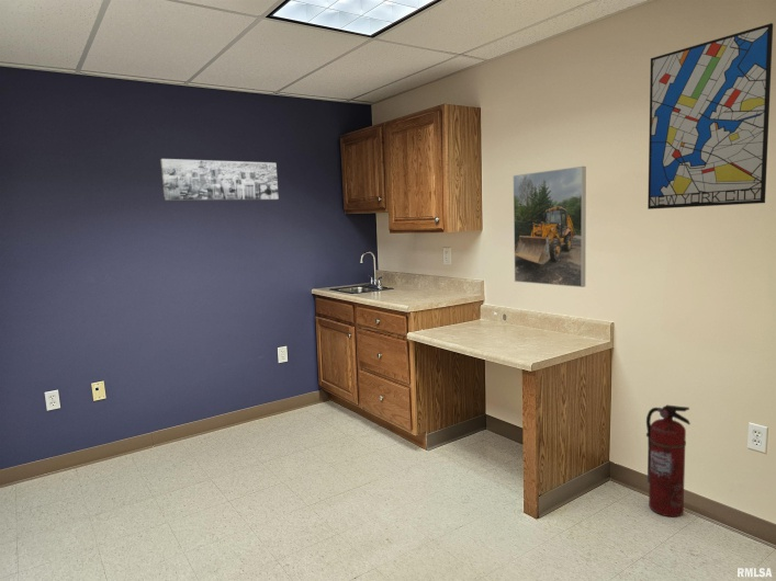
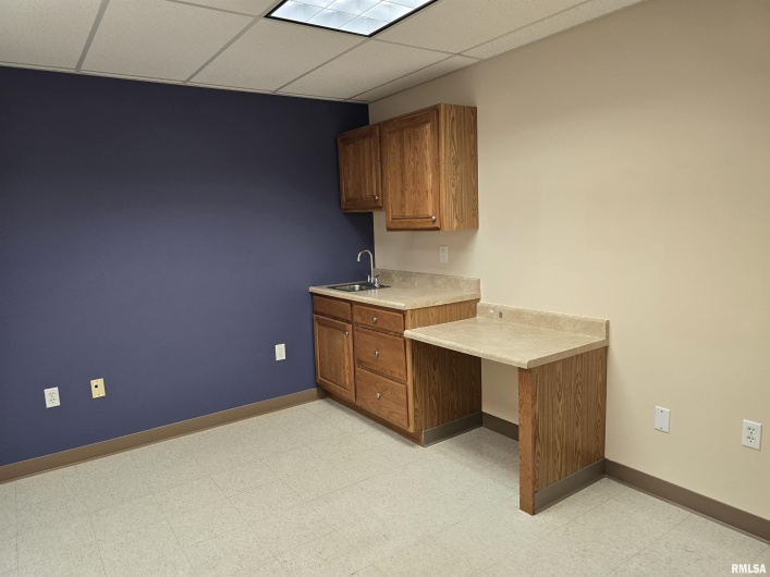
- wall art (223, 180)
- wall art (704, 125)
- fire extinguisher (666, 456)
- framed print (547, 228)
